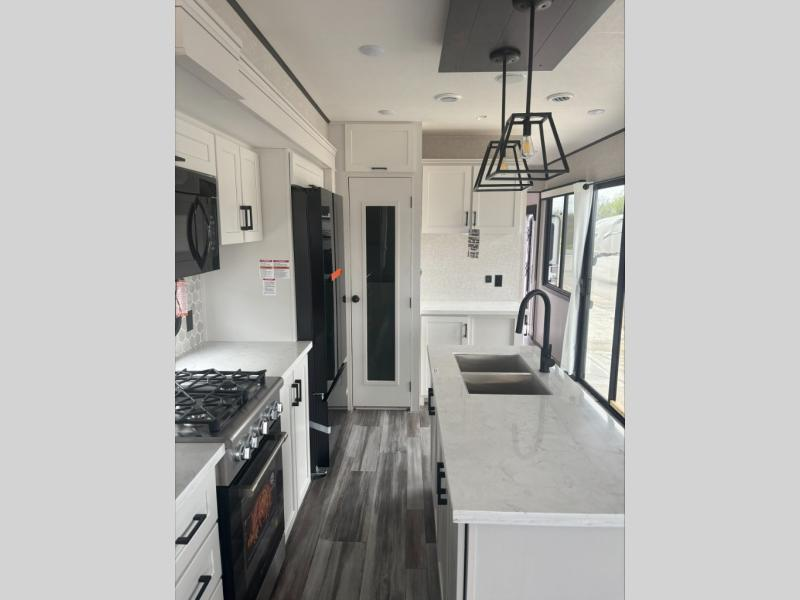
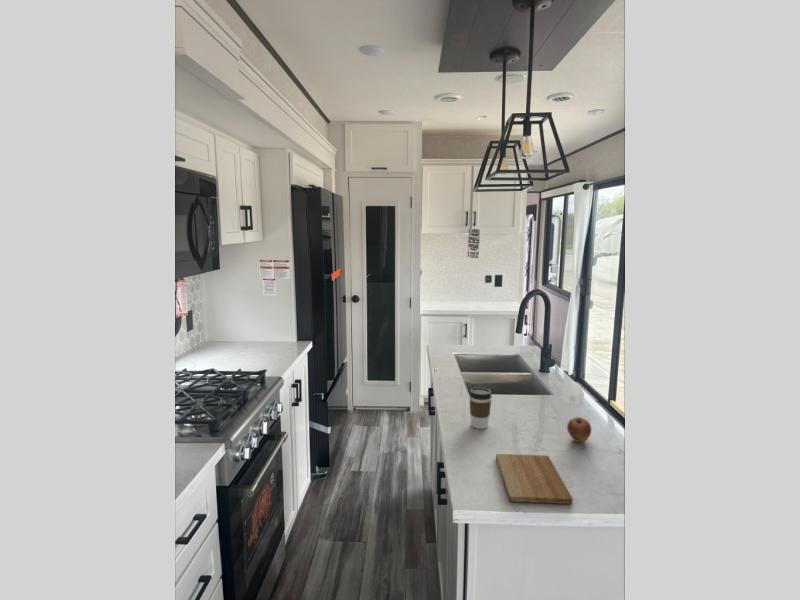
+ cutting board (530, 476)
+ coffee cup (480, 408)
+ fruit (579, 428)
